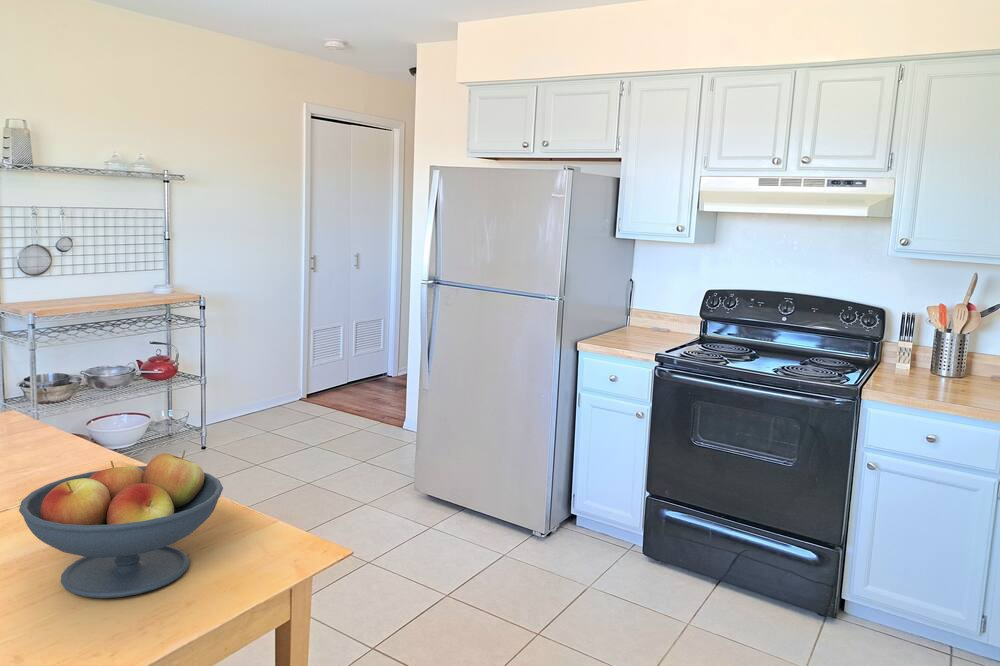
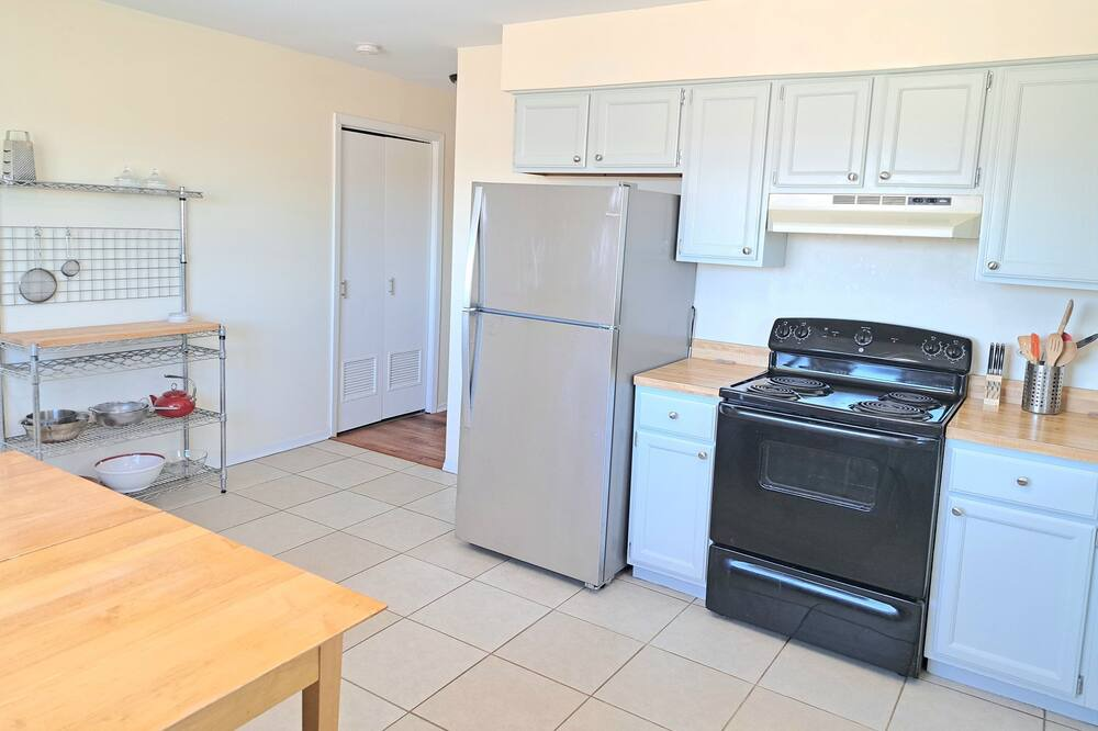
- fruit bowl (126, 518)
